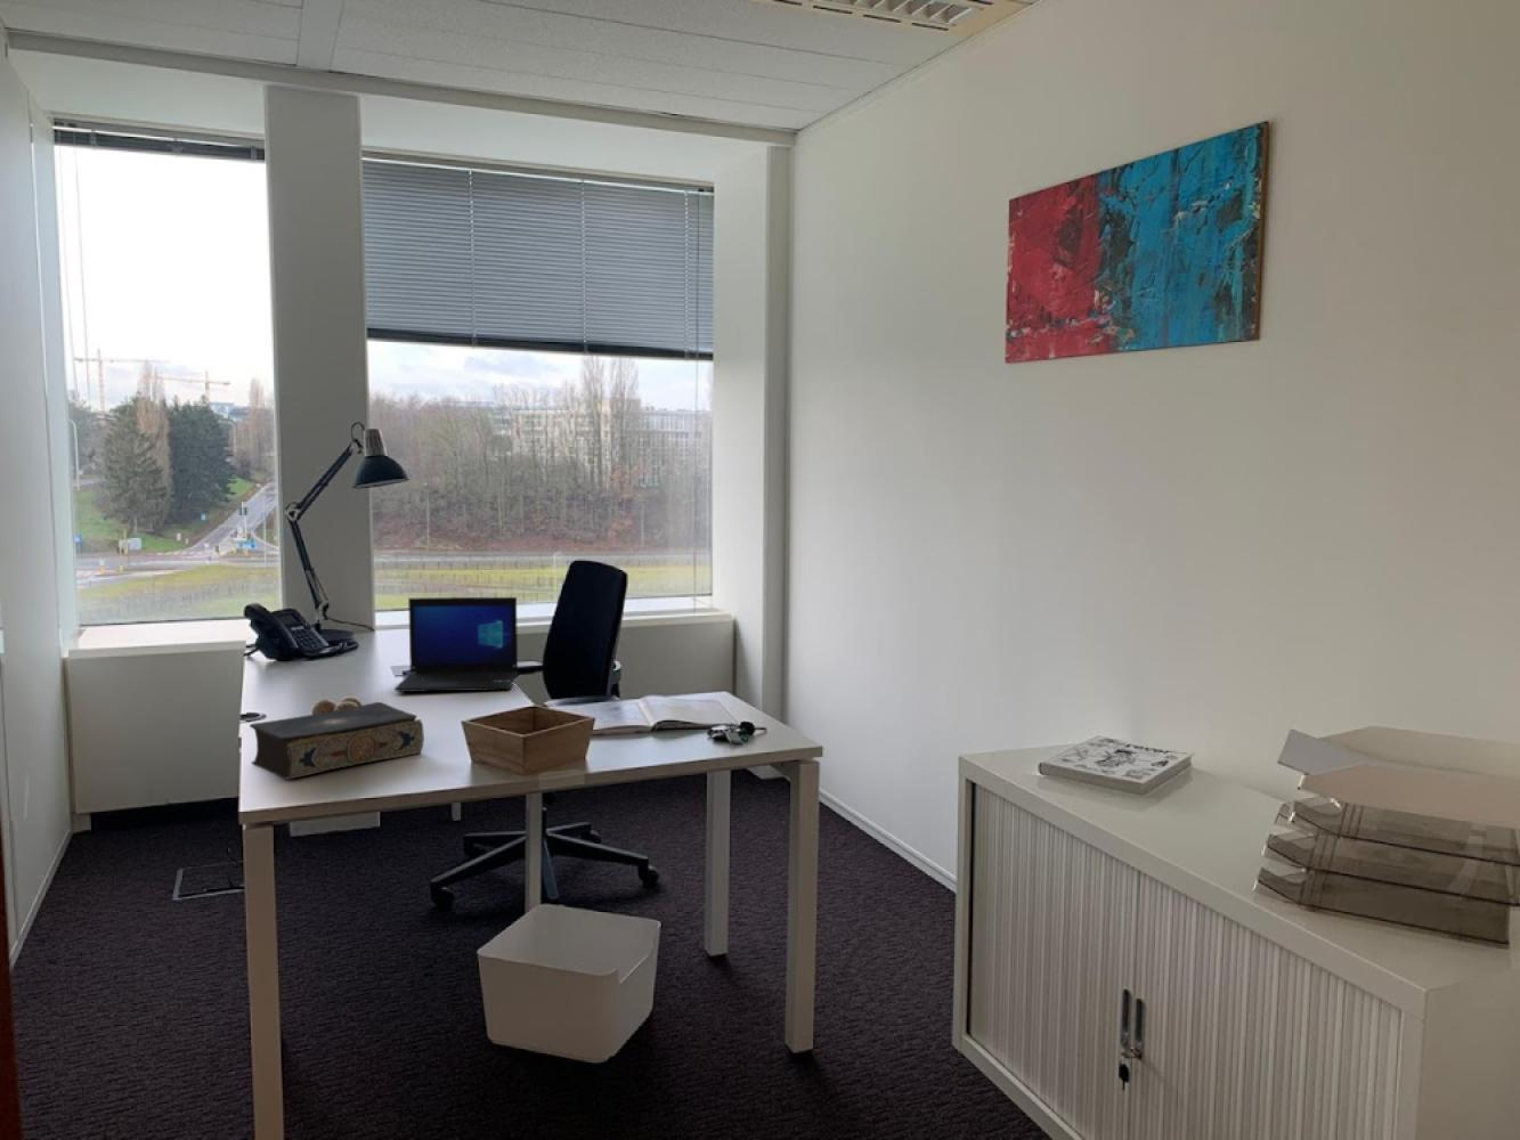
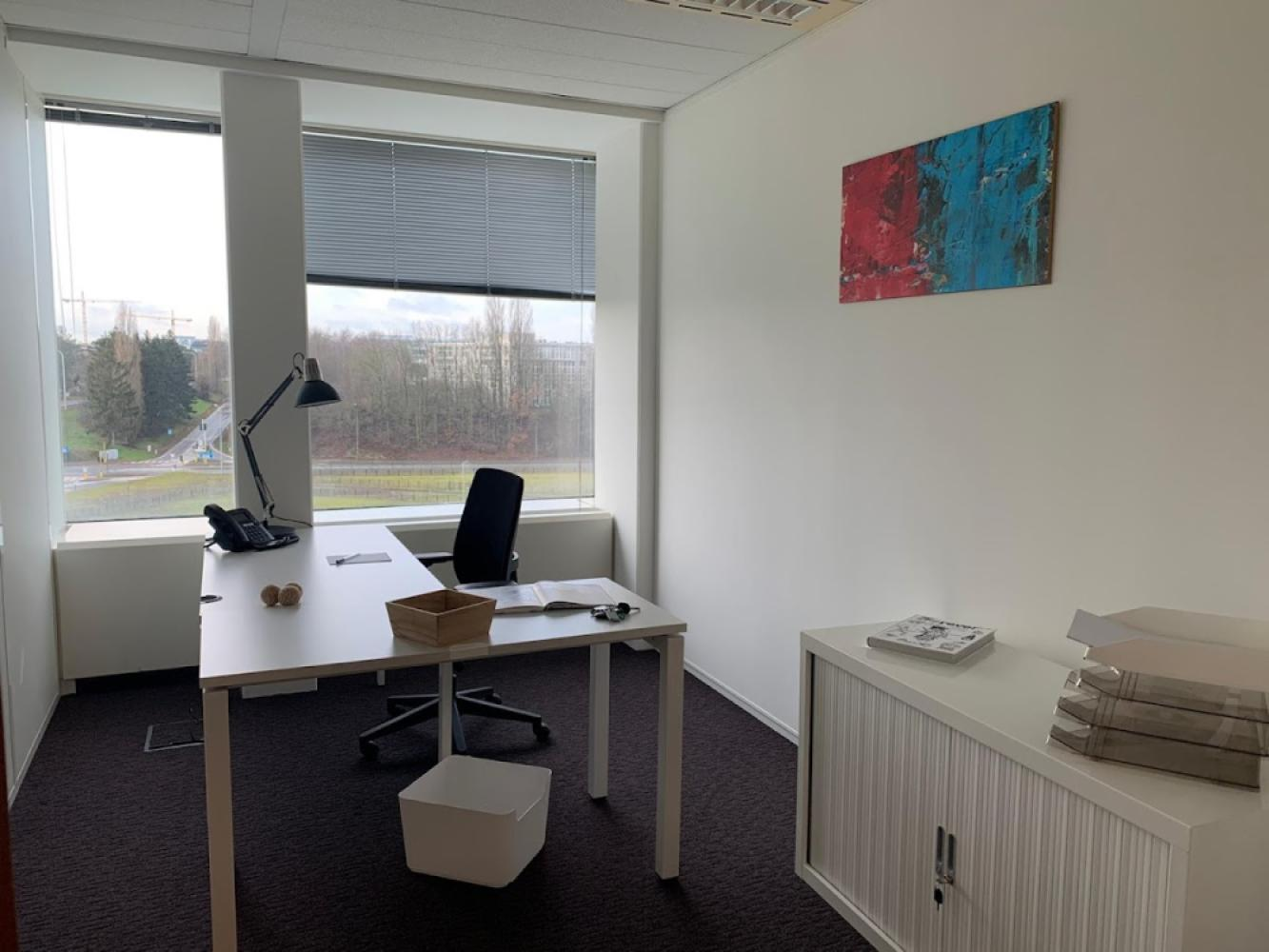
- book (337, 738)
- laptop (458, 642)
